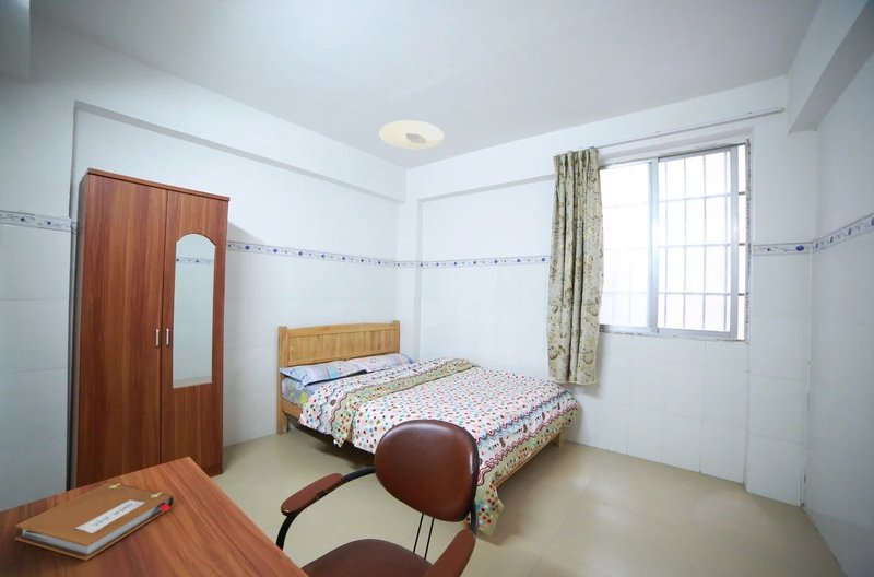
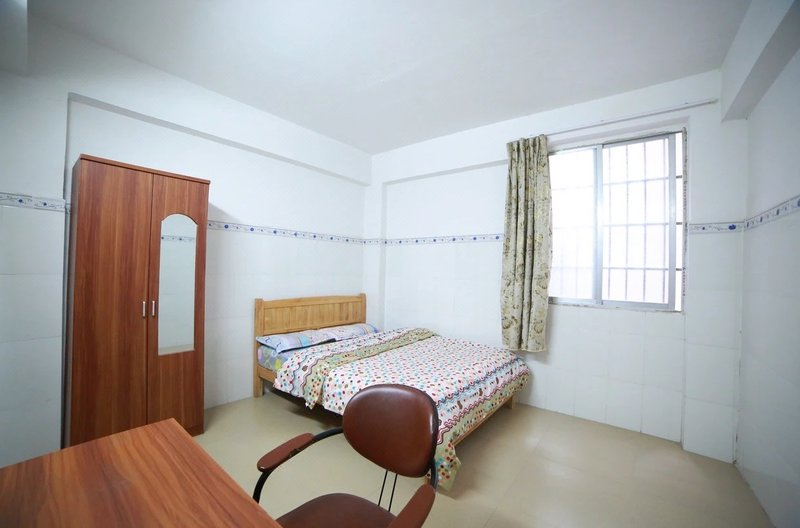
- notebook (103, 515)
- ceiling light (412, 132)
